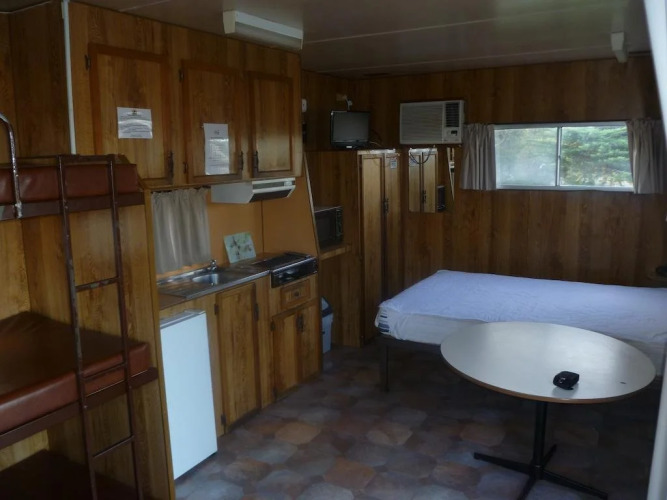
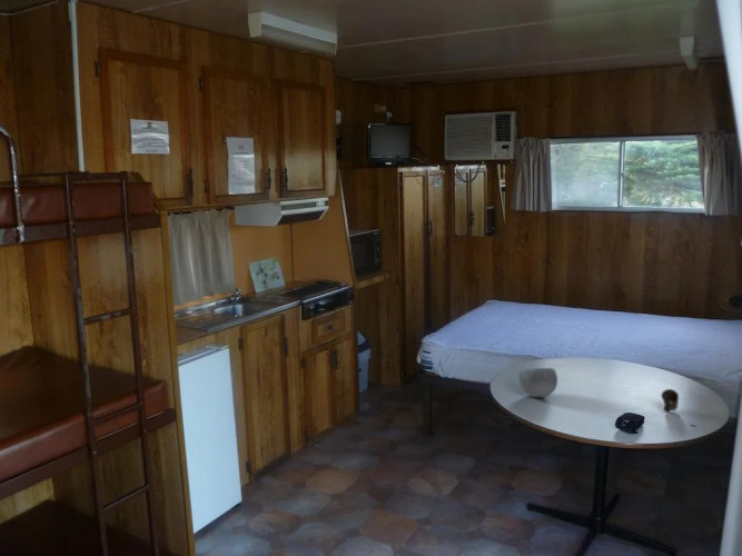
+ bowl (537, 380)
+ mug (669, 399)
